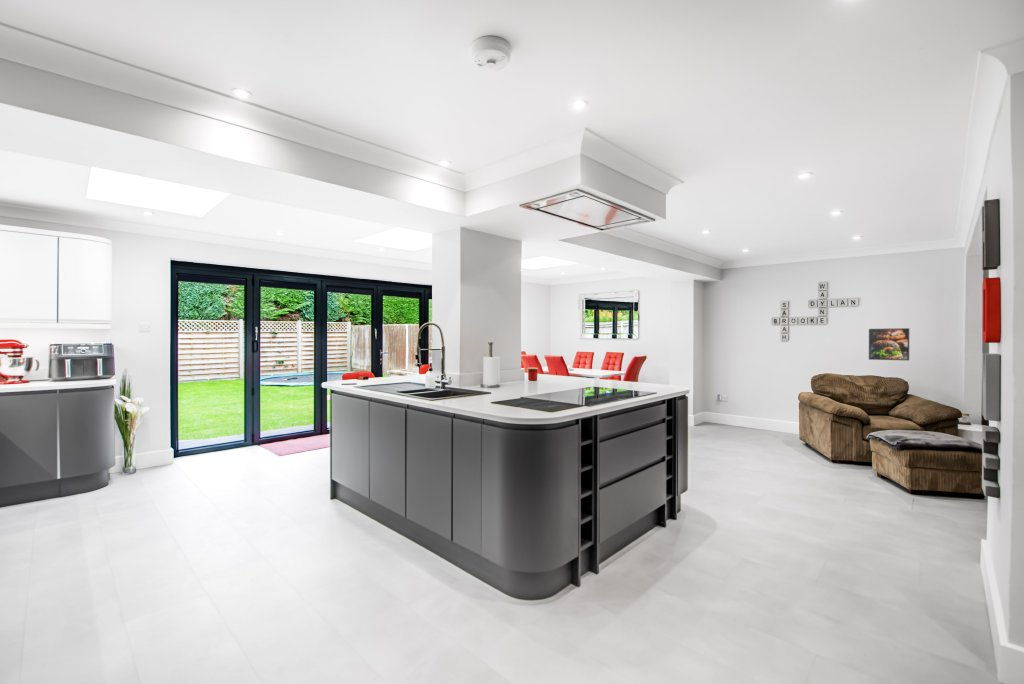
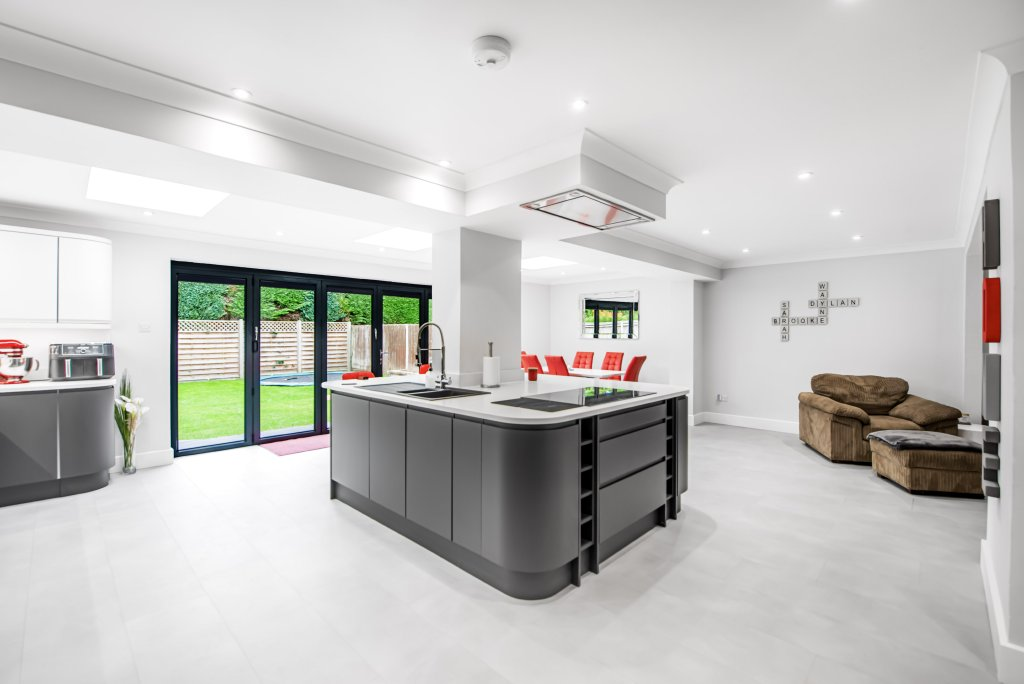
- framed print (888, 344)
